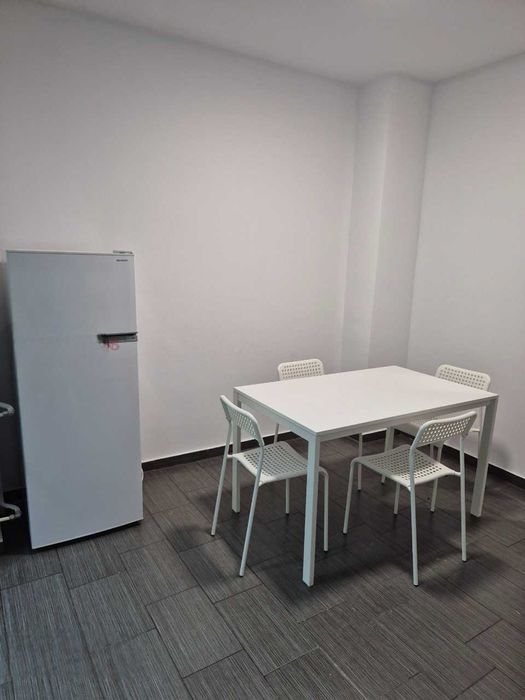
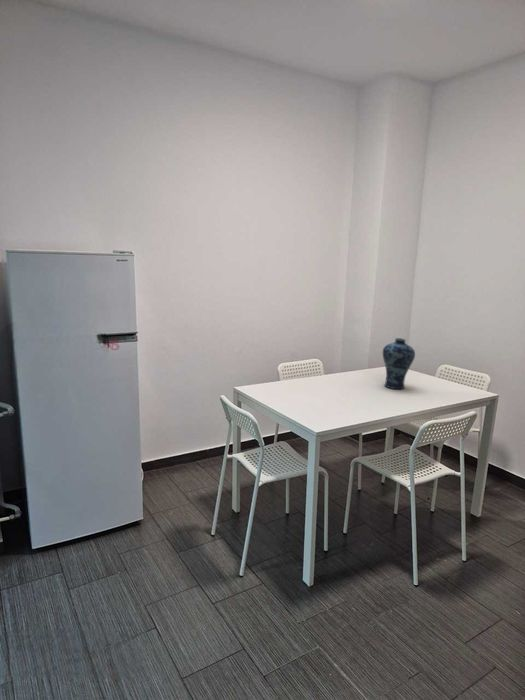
+ vase (397, 363)
